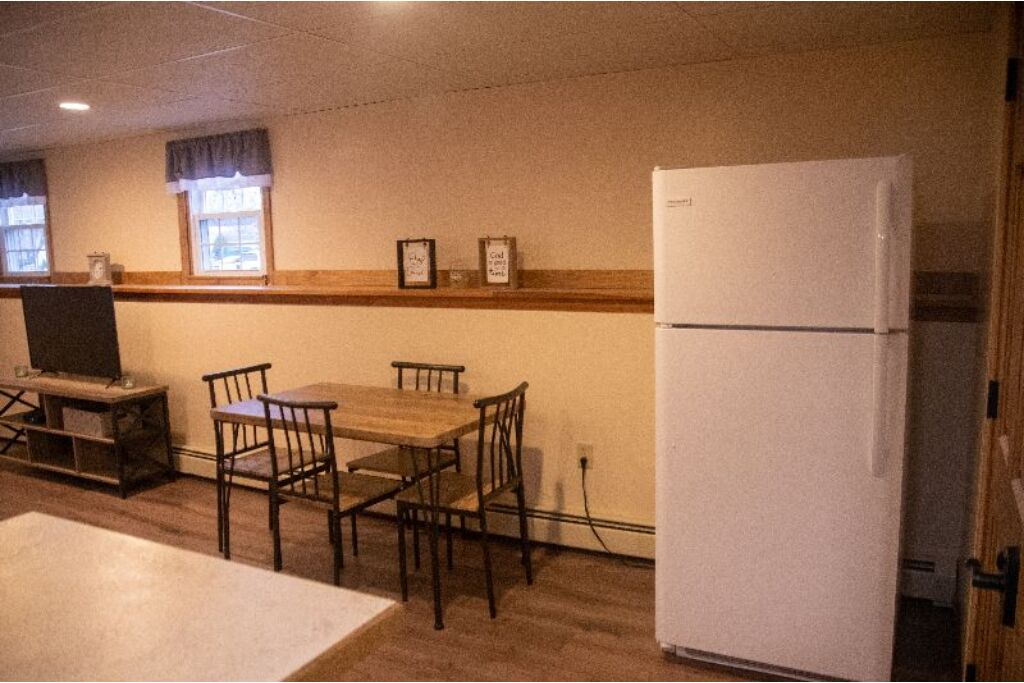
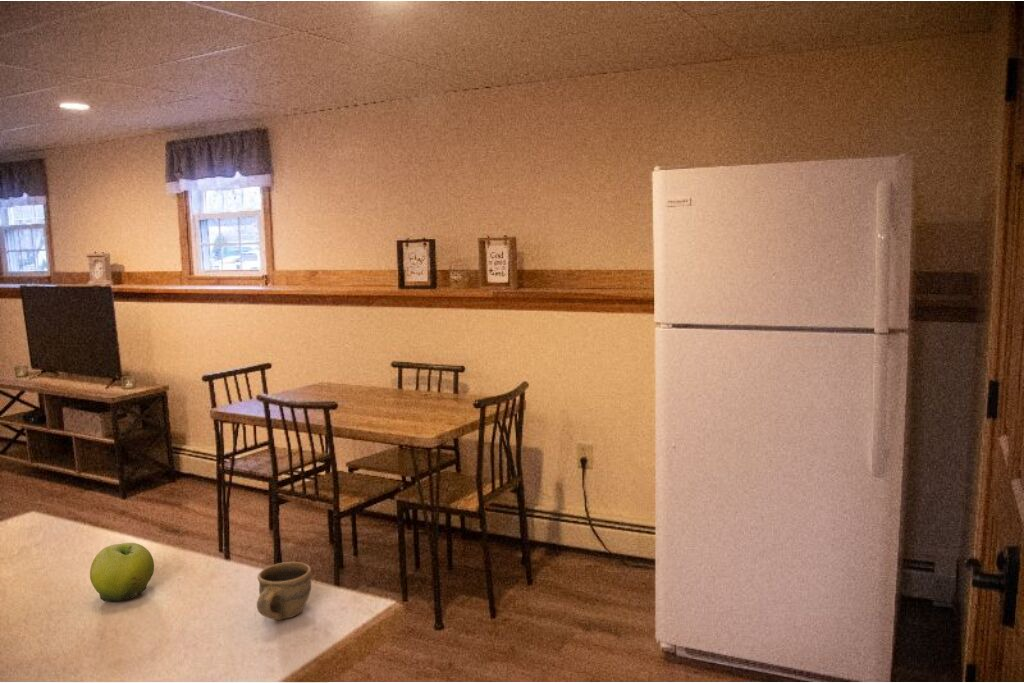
+ fruit (122, 569)
+ cup (279, 596)
